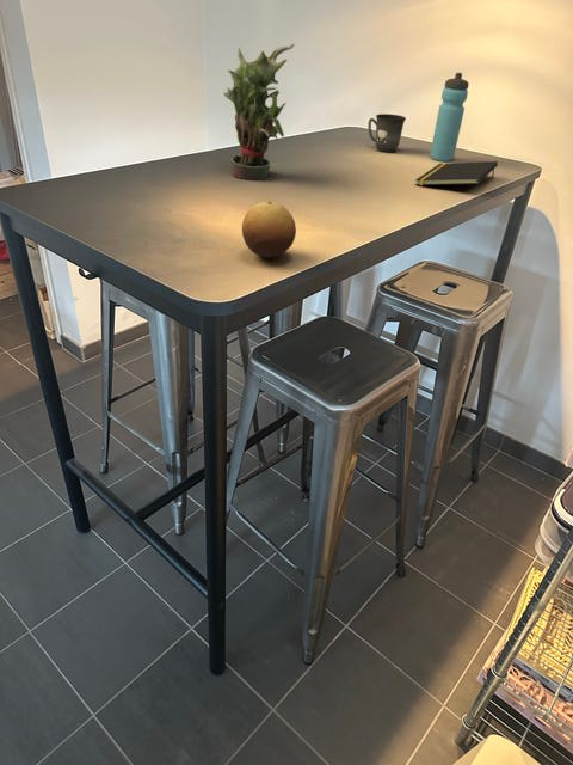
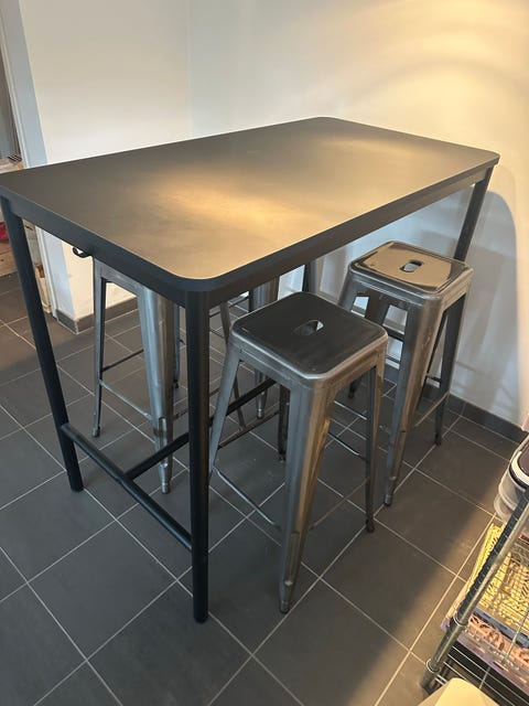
- potted plant (260, 112)
- notepad (457, 172)
- water bottle (449, 117)
- mug (383, 133)
- fruit (269, 230)
